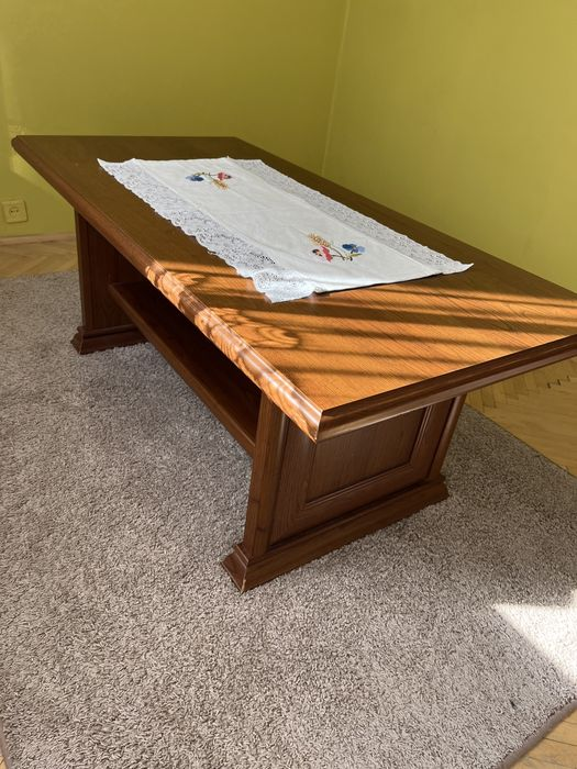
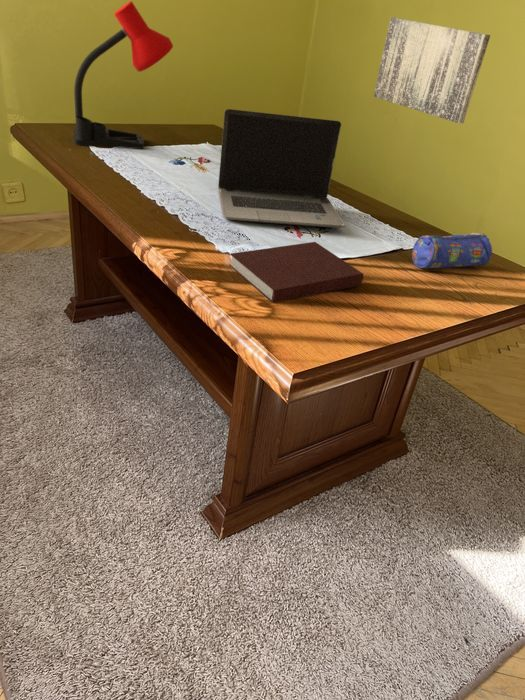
+ desk lamp (133, 65)
+ notebook (295, 269)
+ wall art (426, 68)
+ pencil case (453, 250)
+ laptop computer (284, 170)
